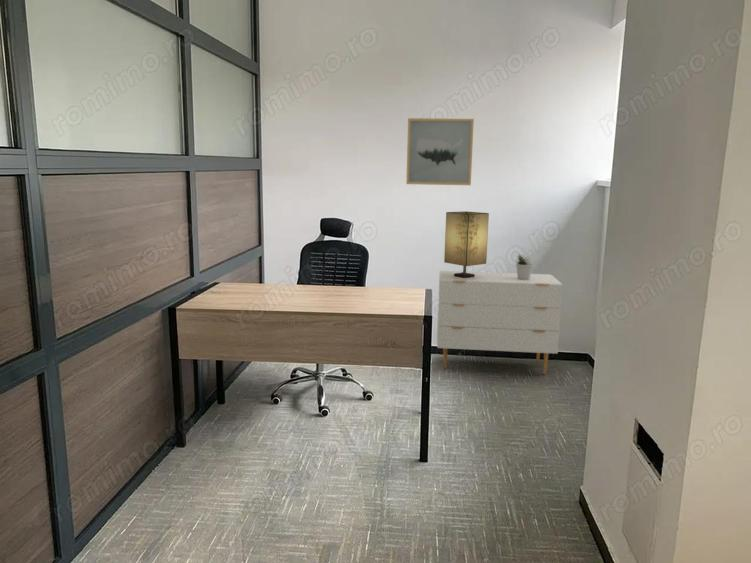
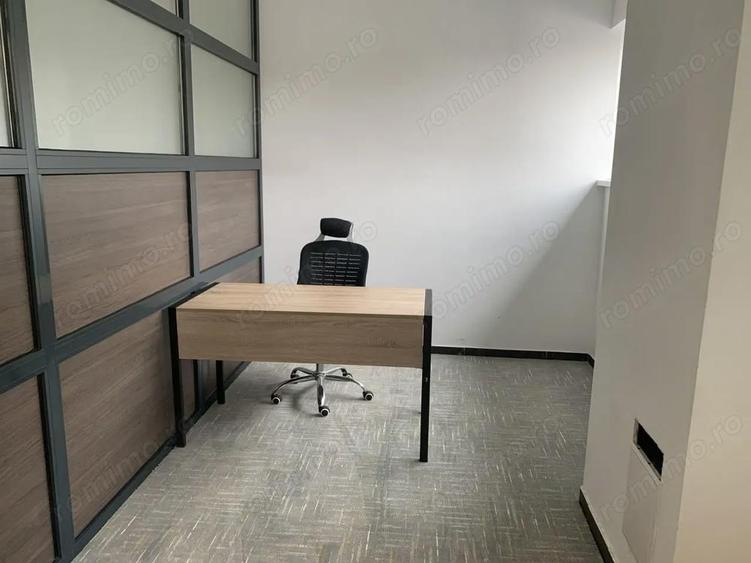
- dresser (495, 321)
- table lamp (465, 244)
- potted plant (523, 265)
- wall art (439, 152)
